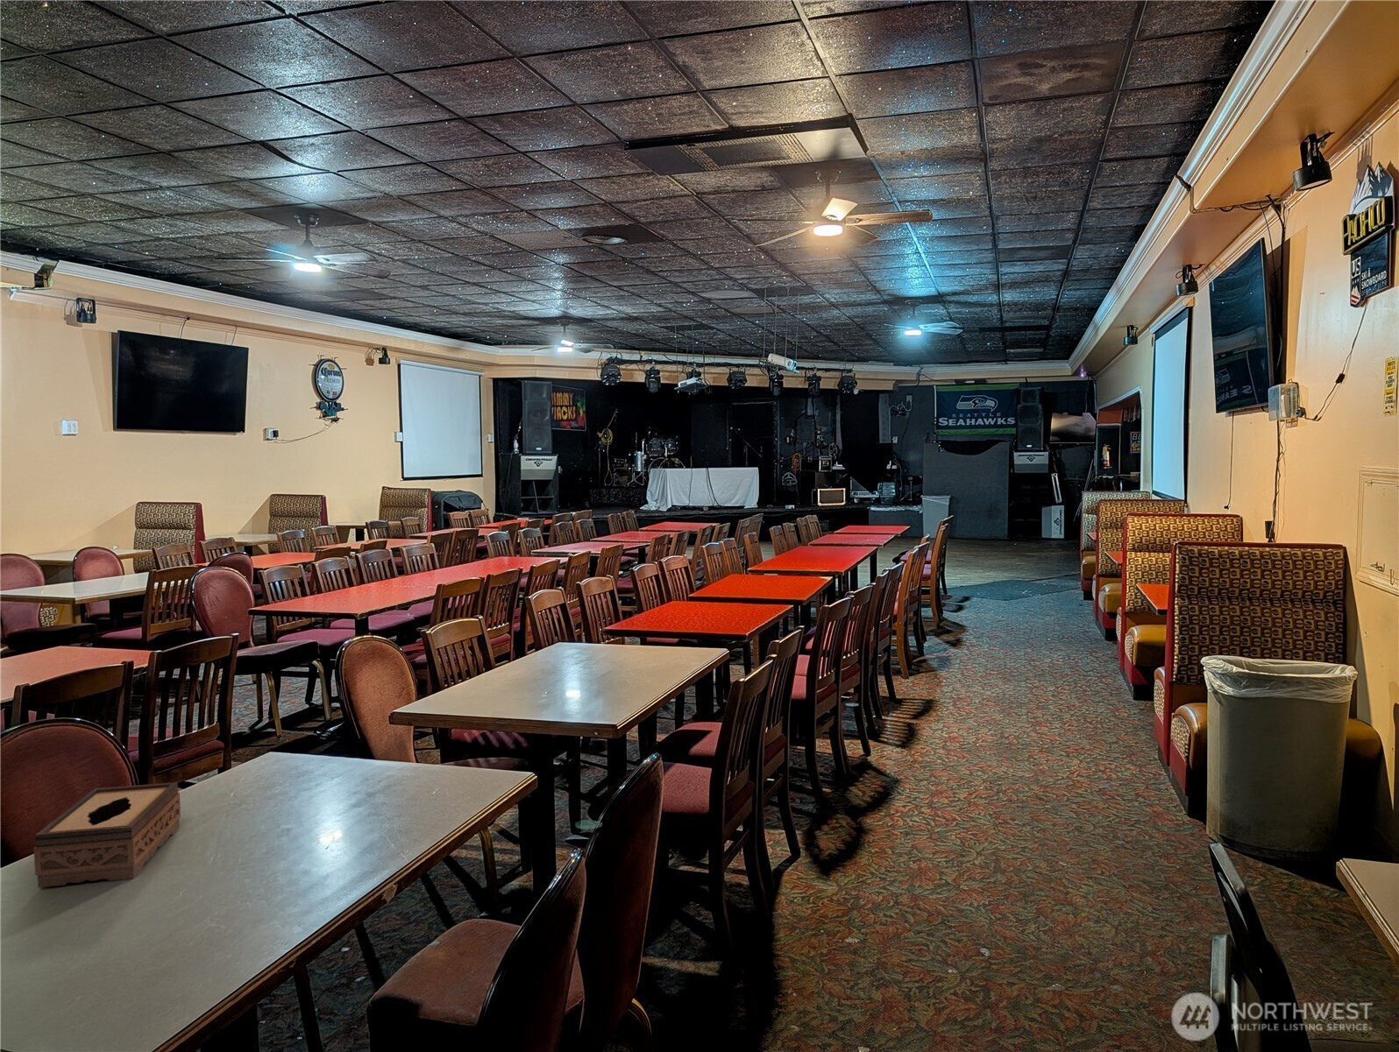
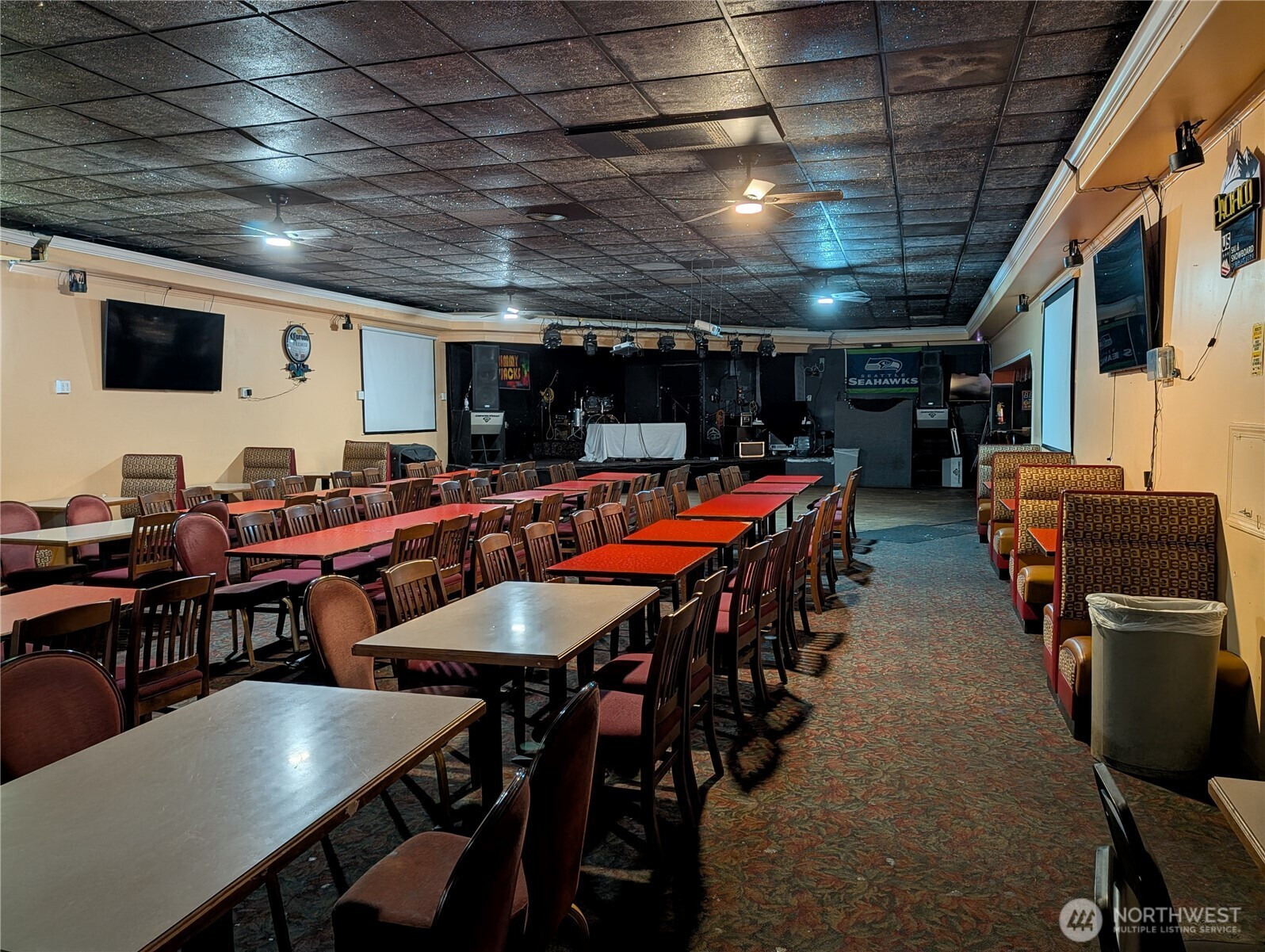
- tissue box (113, 830)
